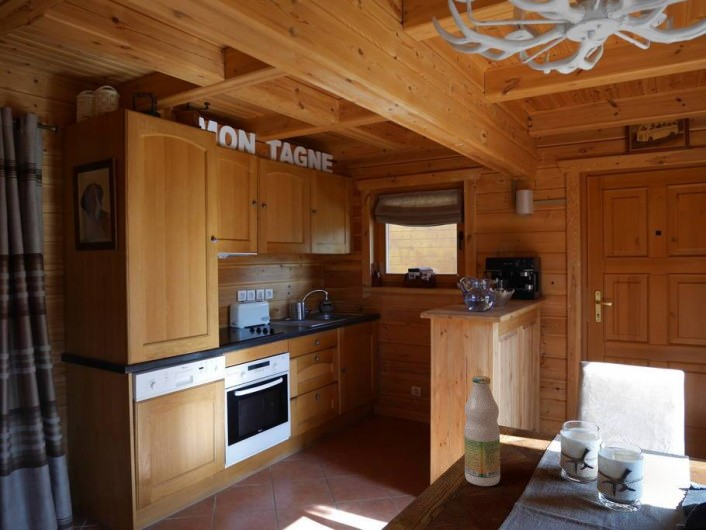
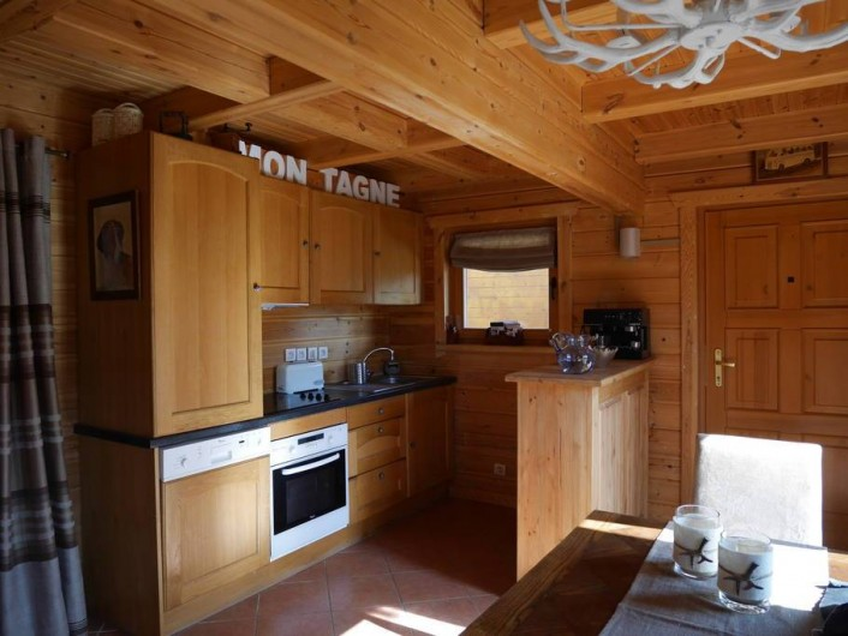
- bottle (481, 428)
